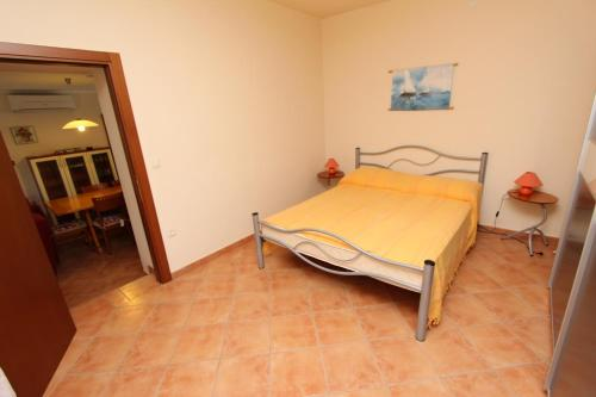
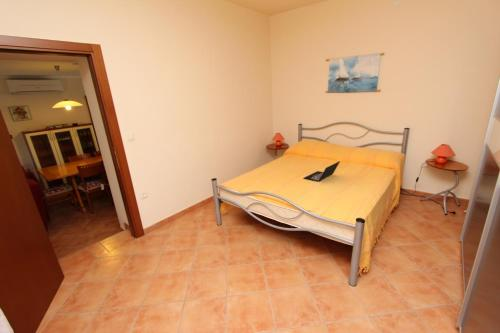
+ laptop (321, 172)
